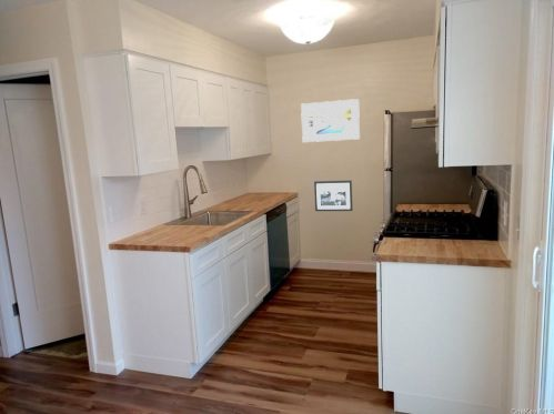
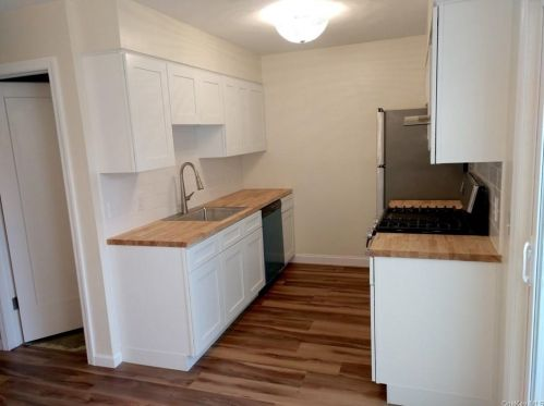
- picture frame (333, 195)
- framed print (330, 121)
